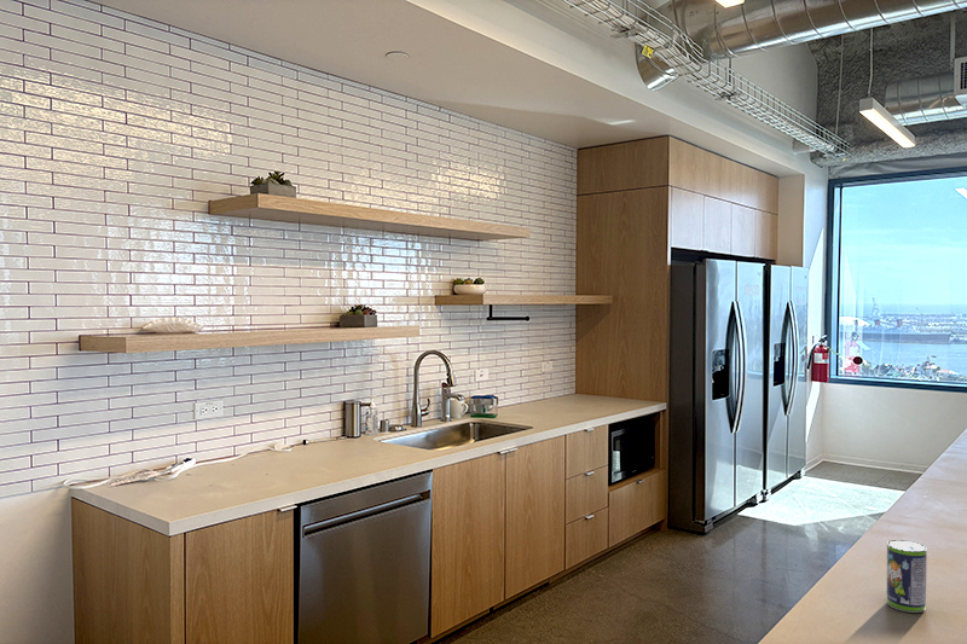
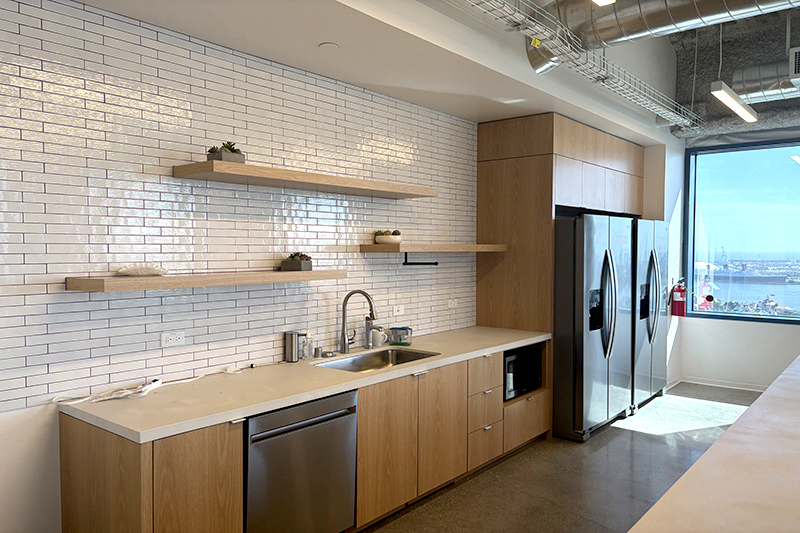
- beverage can (905, 575)
